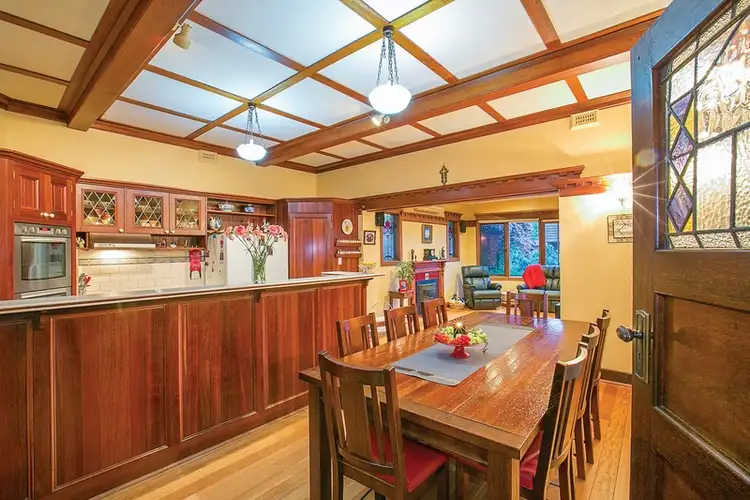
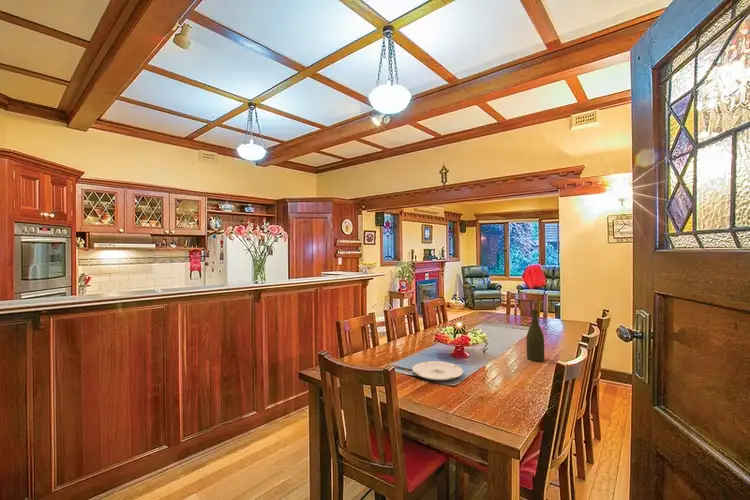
+ plate (437, 371)
+ bottle (535, 334)
